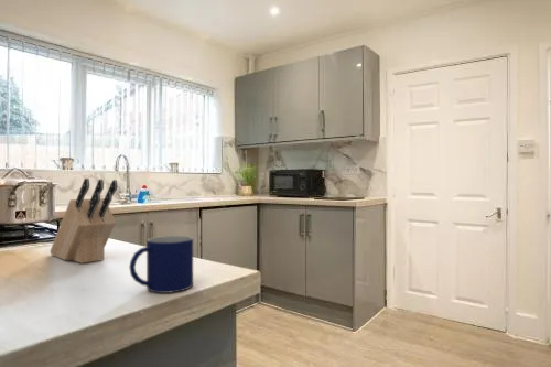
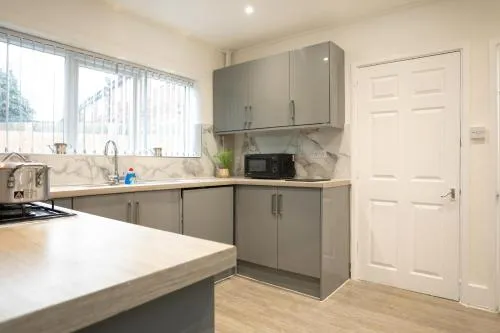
- knife block (84, 218)
- mug (161, 263)
